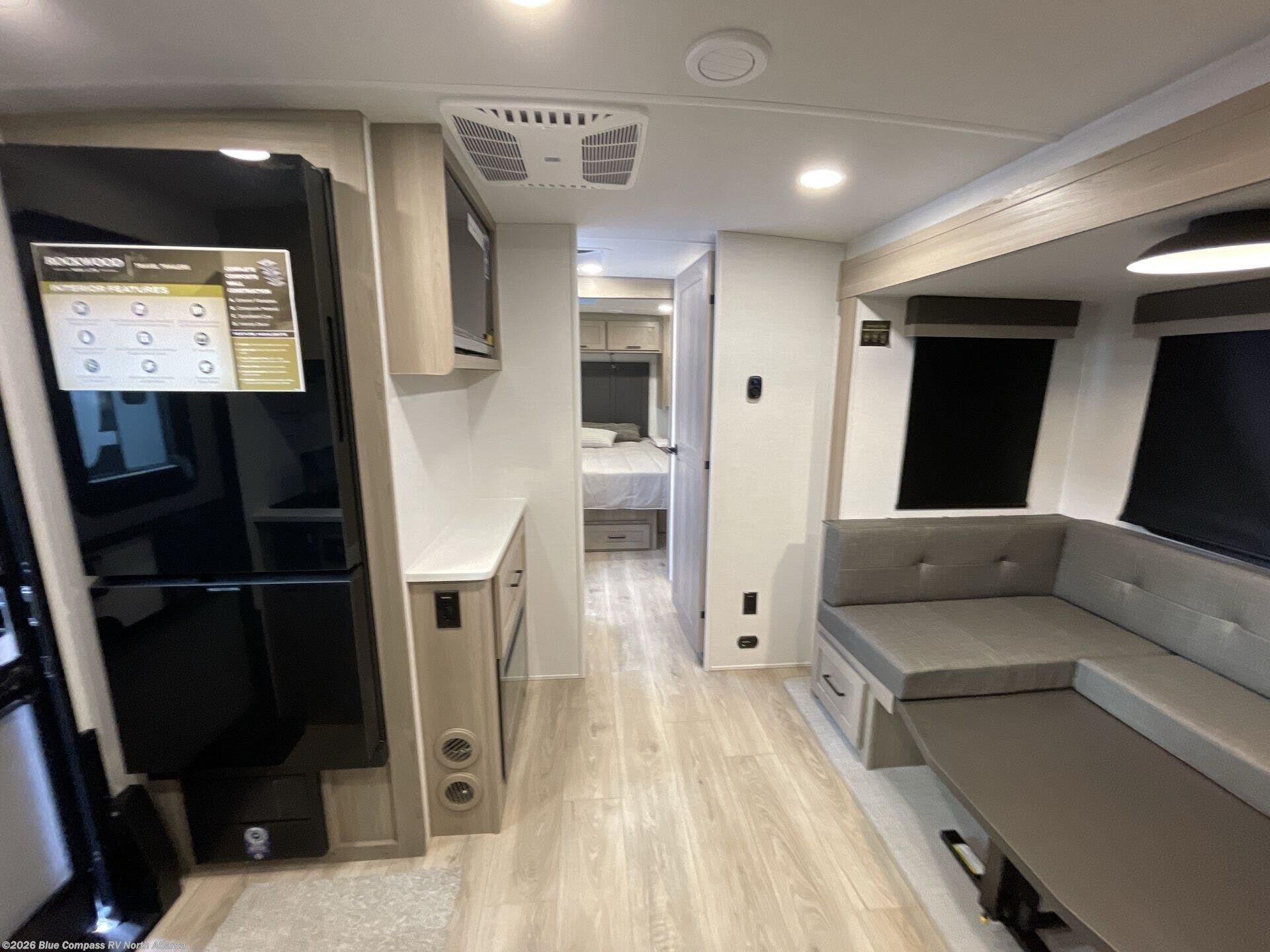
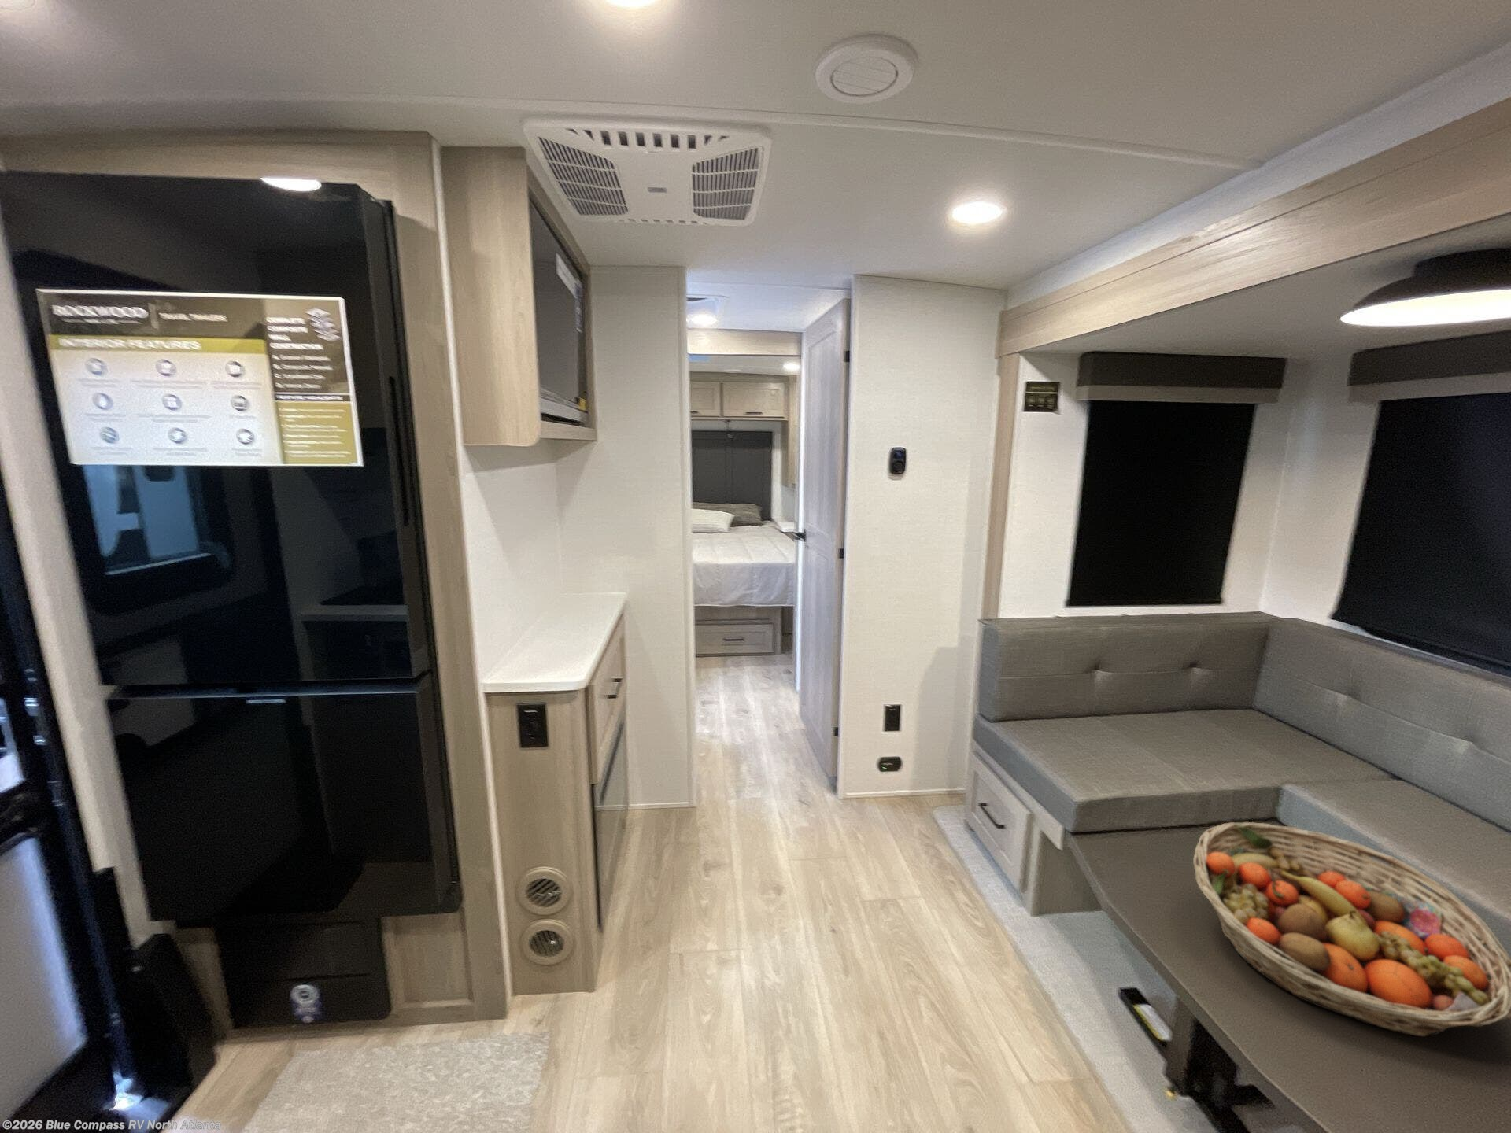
+ fruit basket (1331, 921)
